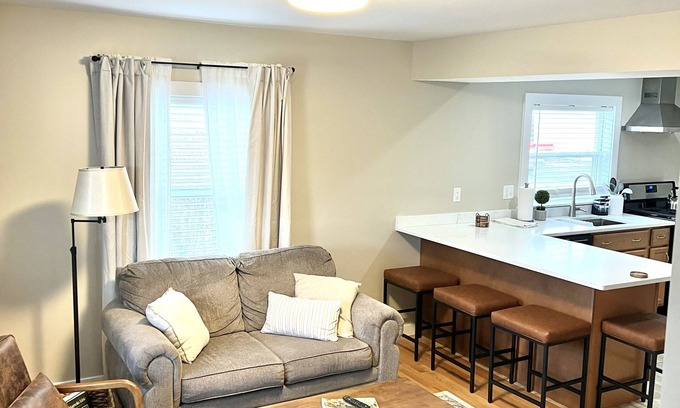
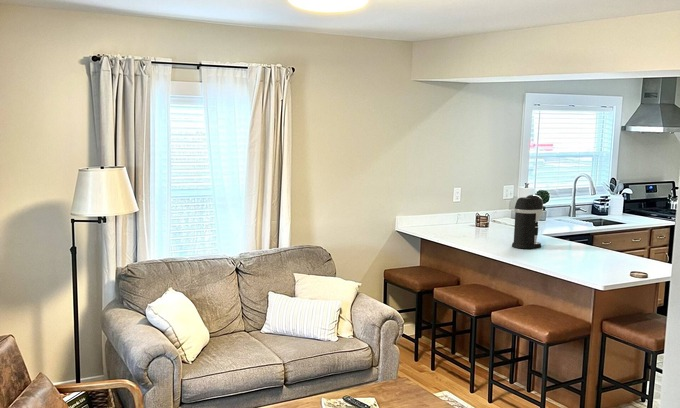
+ coffee maker (528, 220)
